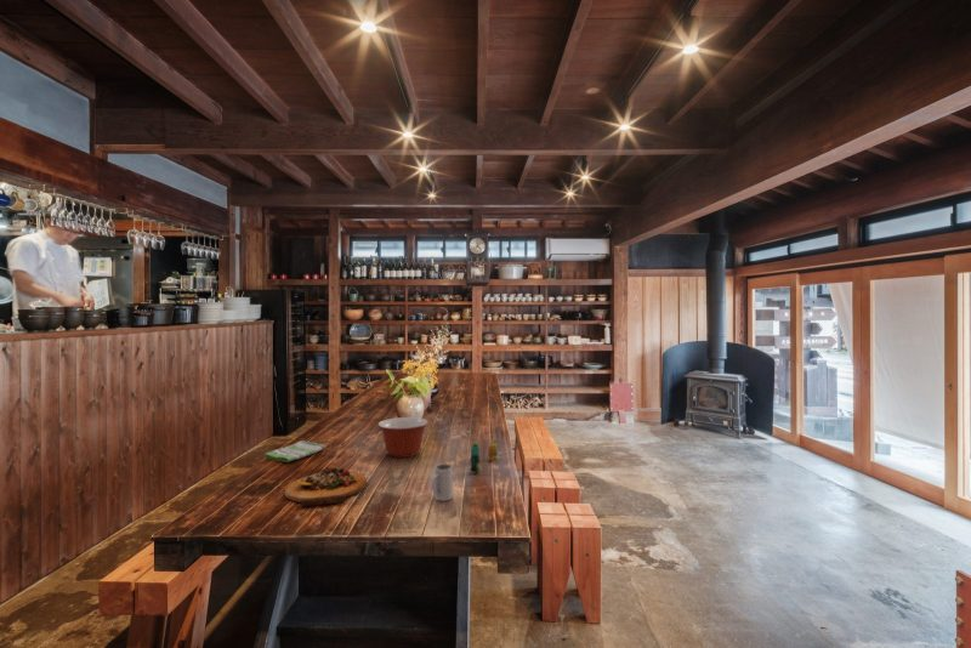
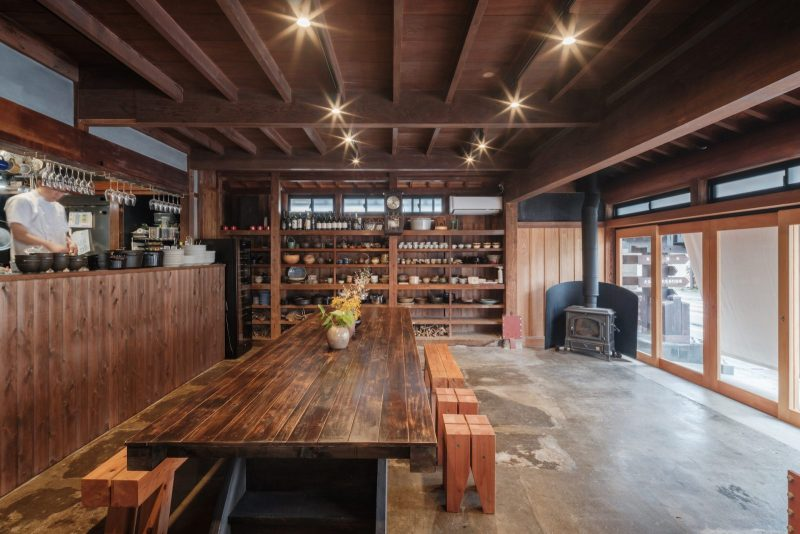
- dish towel (295, 450)
- mixing bowl (403, 438)
- mug (441, 483)
- cutting board (325, 479)
- beverage bottle (488, 450)
